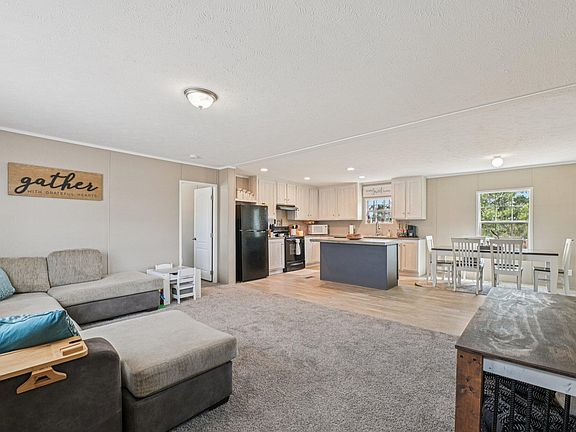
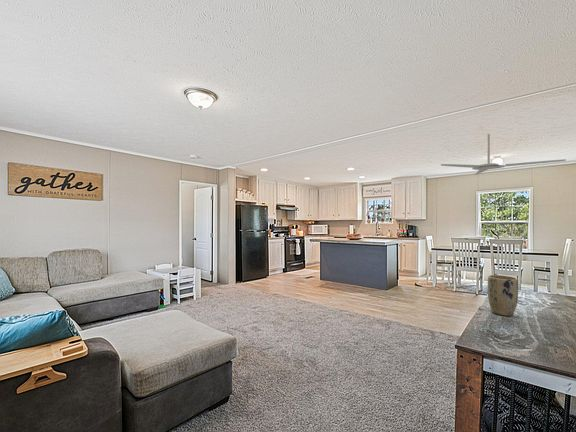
+ plant pot (502, 295)
+ ceiling fan (489, 150)
